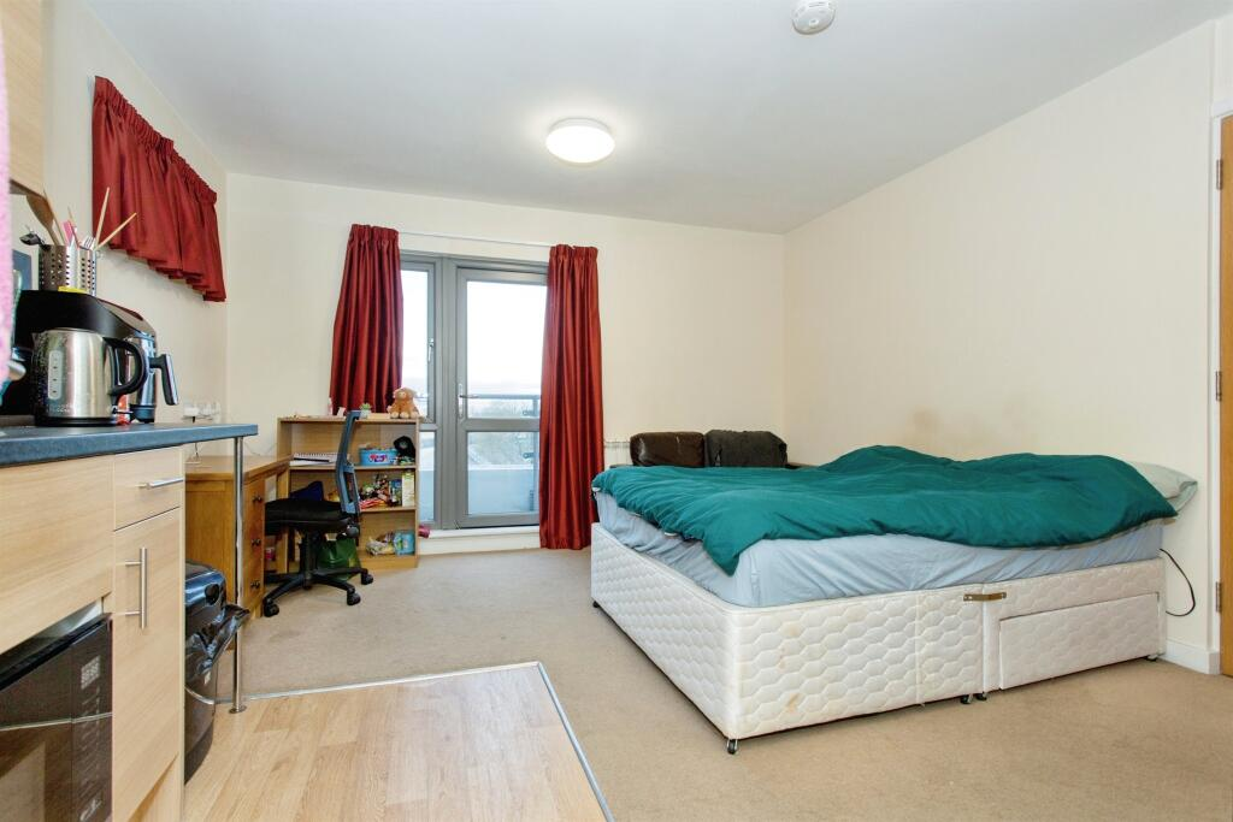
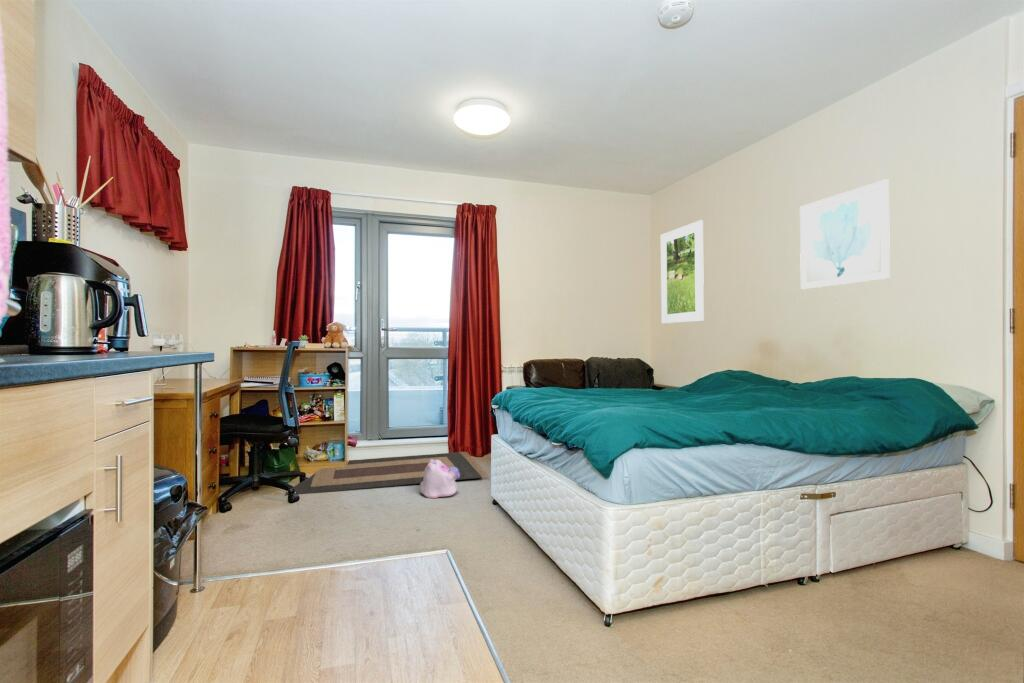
+ wall art (840, 239)
+ plush toy (440, 476)
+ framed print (680, 275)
+ rug (386, 470)
